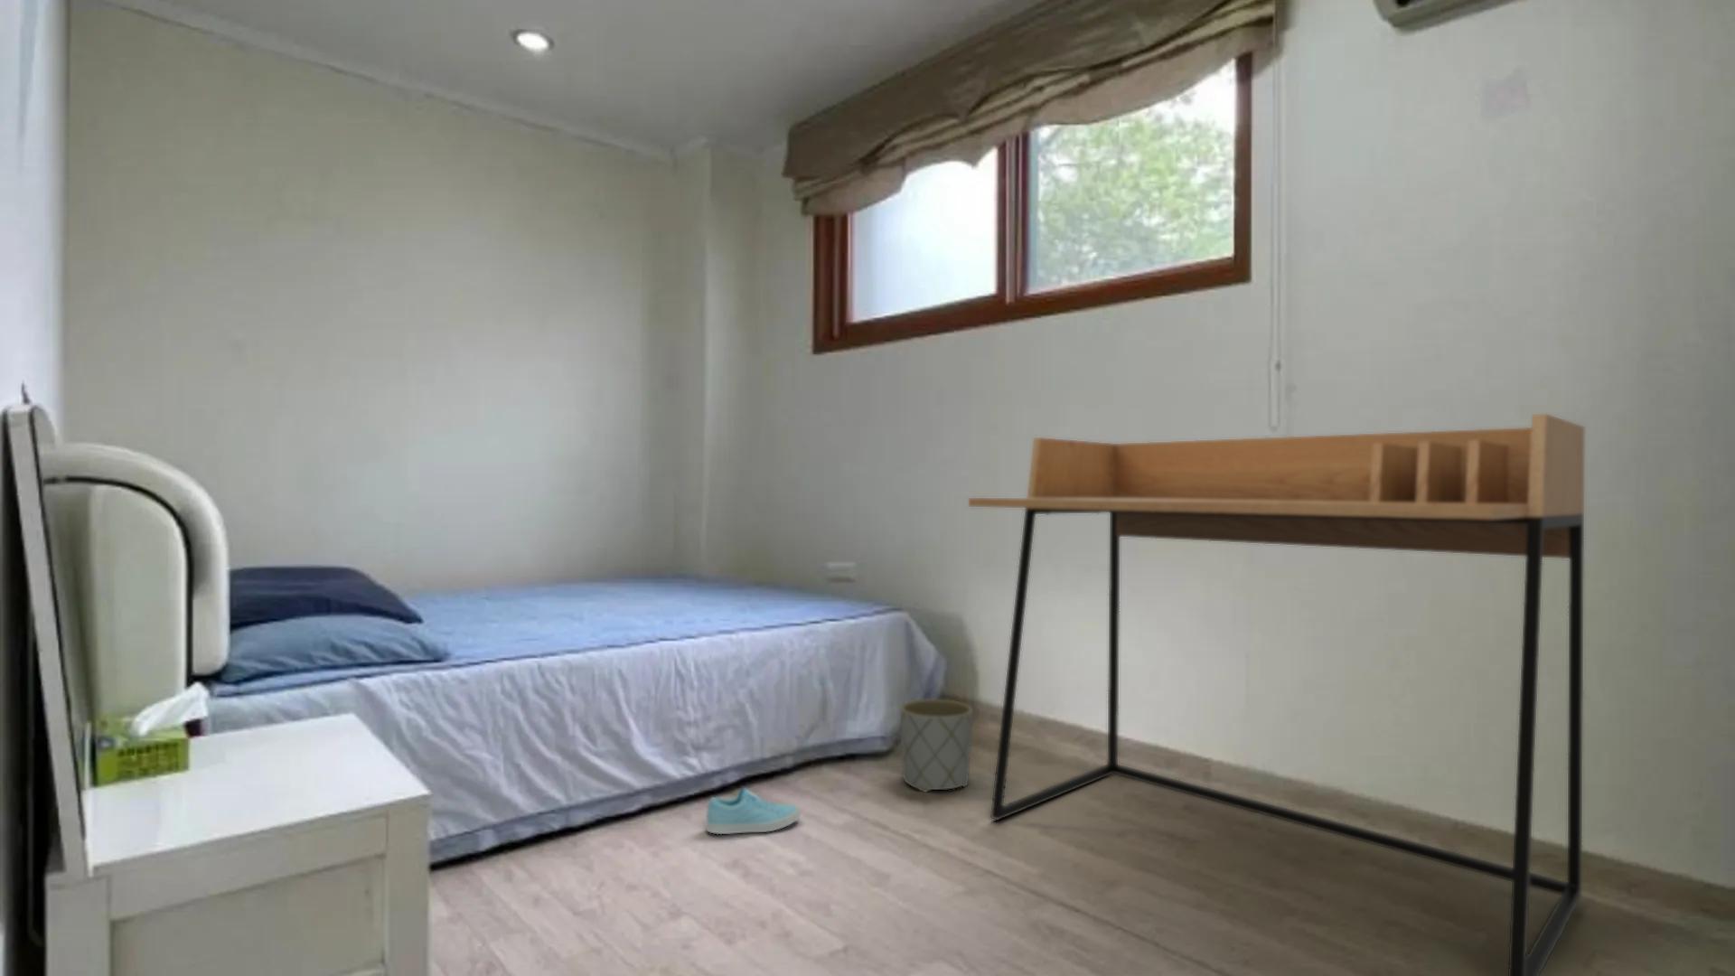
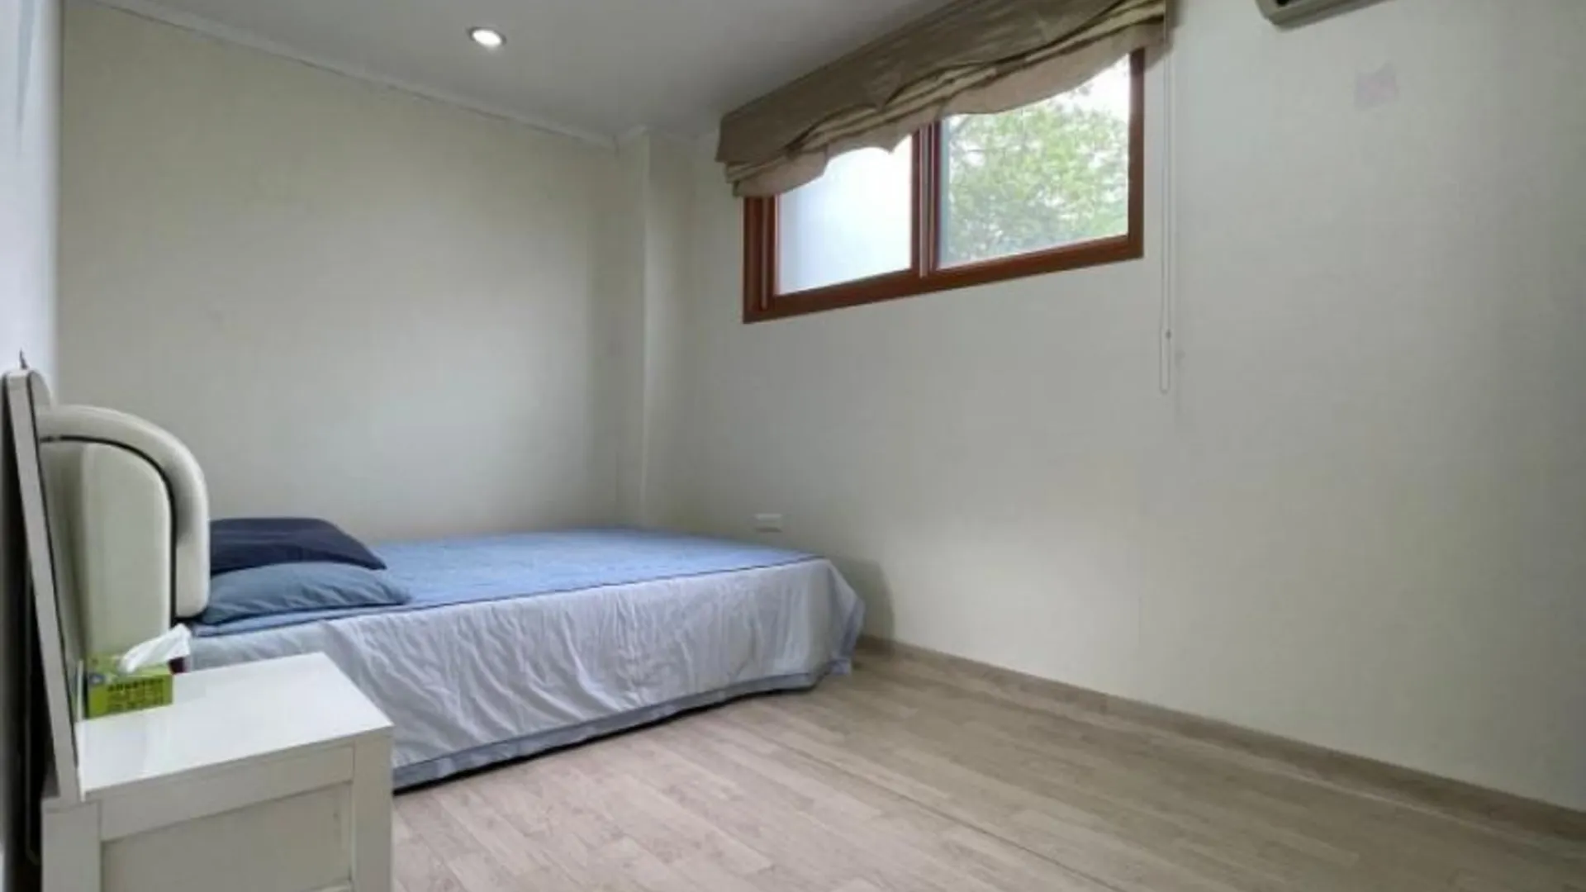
- desk (1246, 542)
- sneaker (753, 808)
- planter (935, 745)
